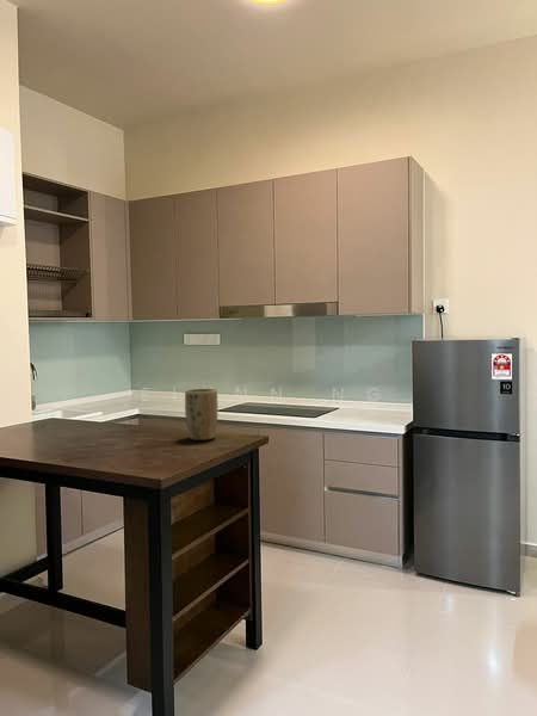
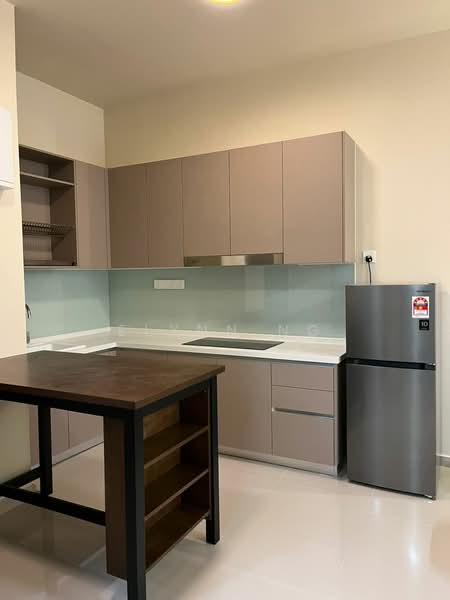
- plant pot (202, 414)
